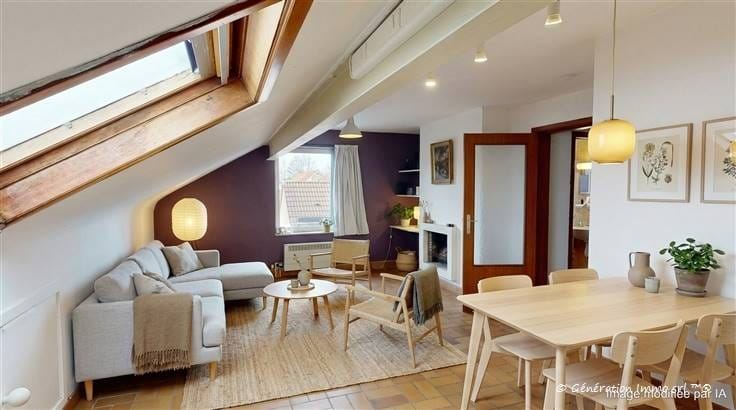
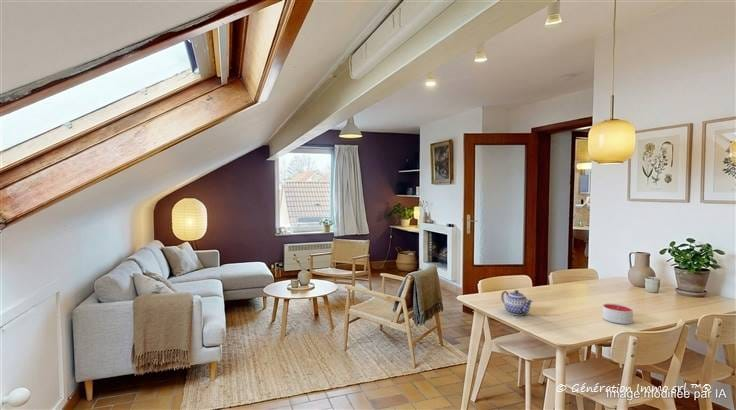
+ teapot (516, 301)
+ candle (617, 313)
